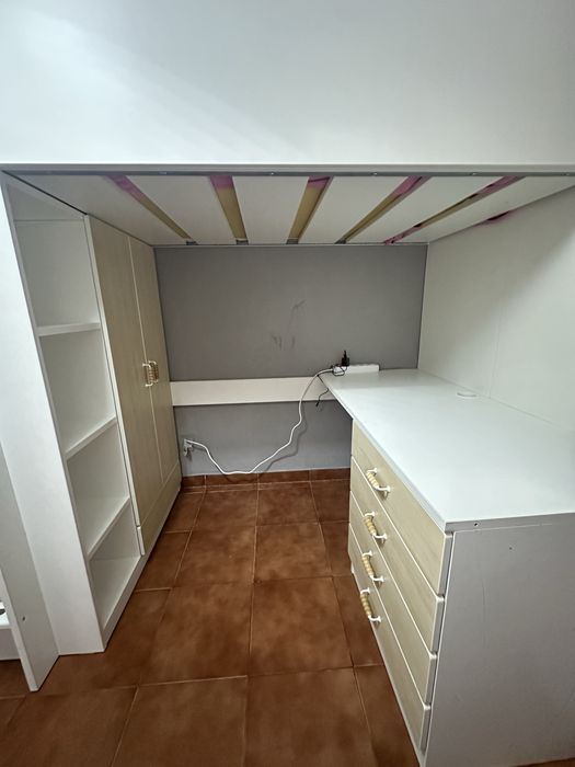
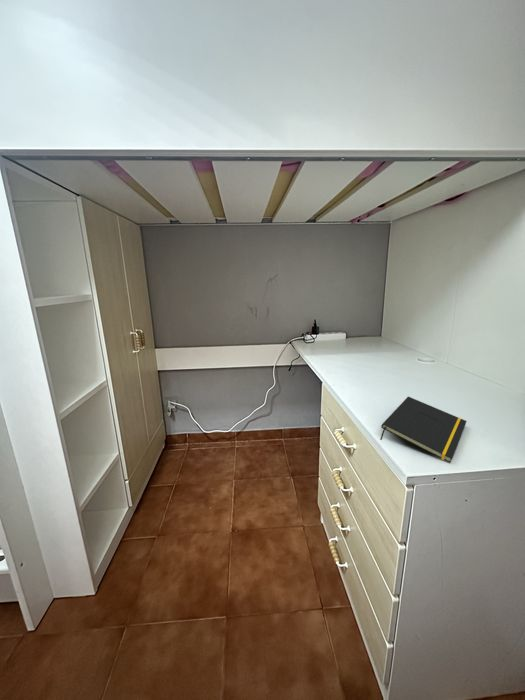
+ notepad (425, 424)
